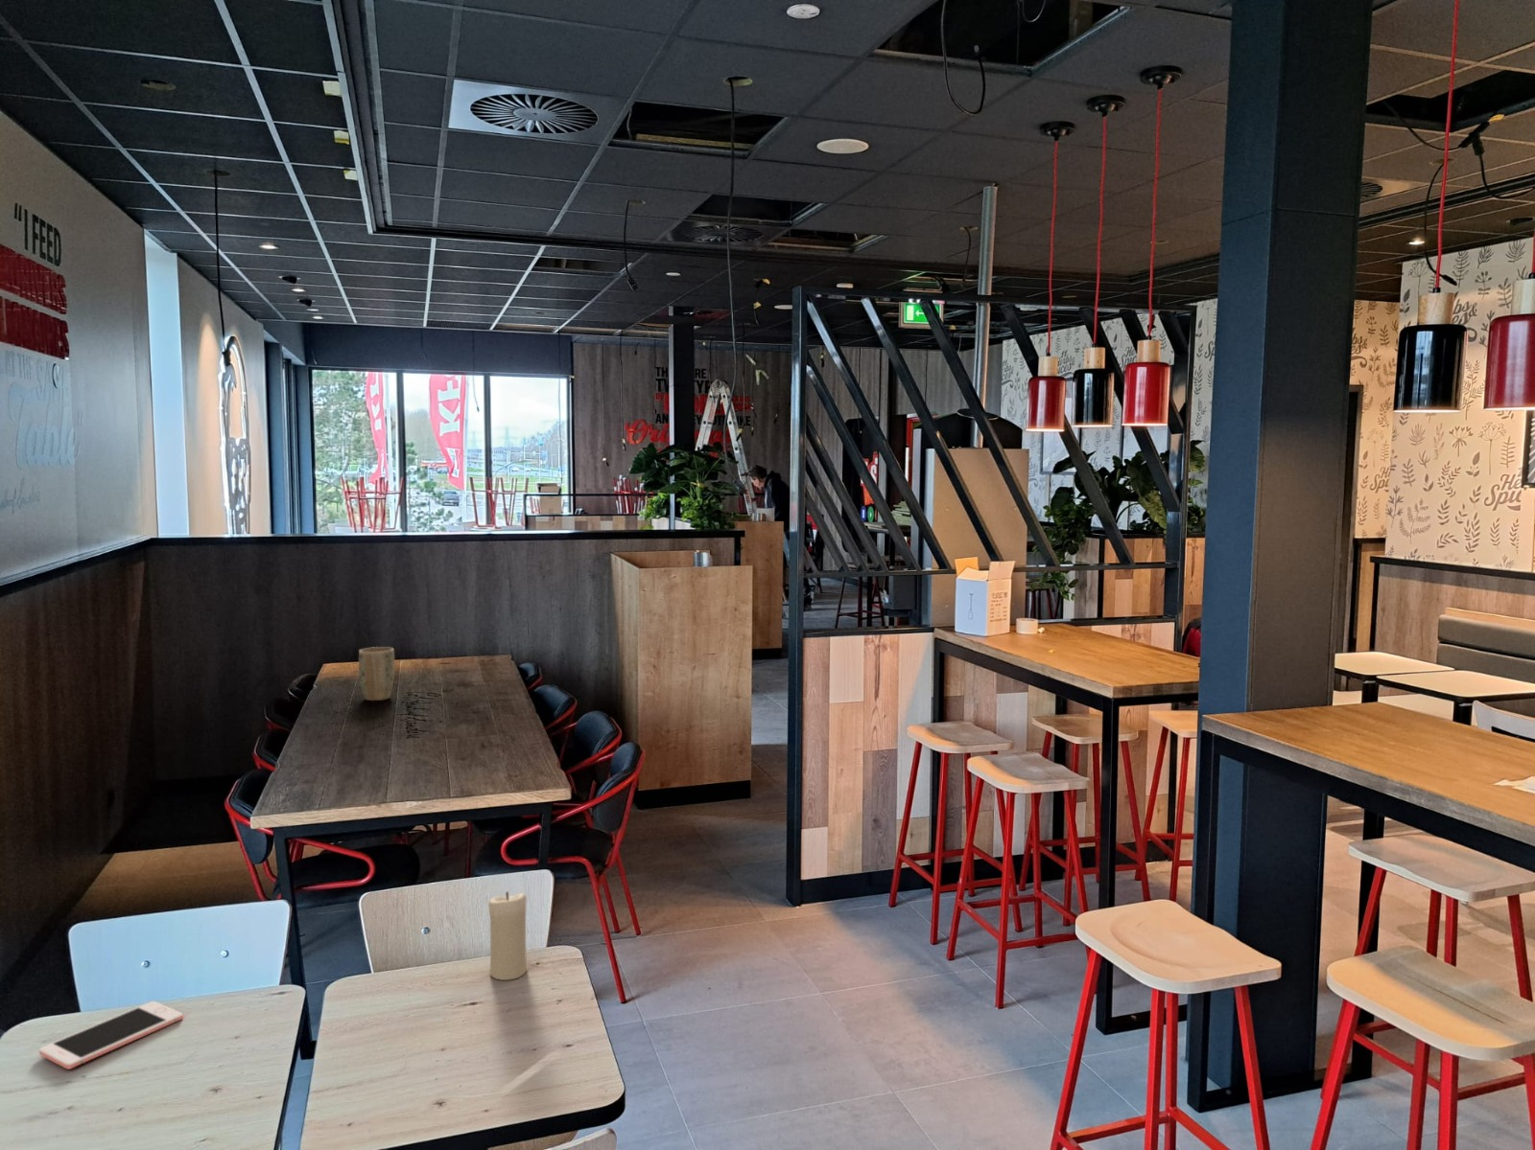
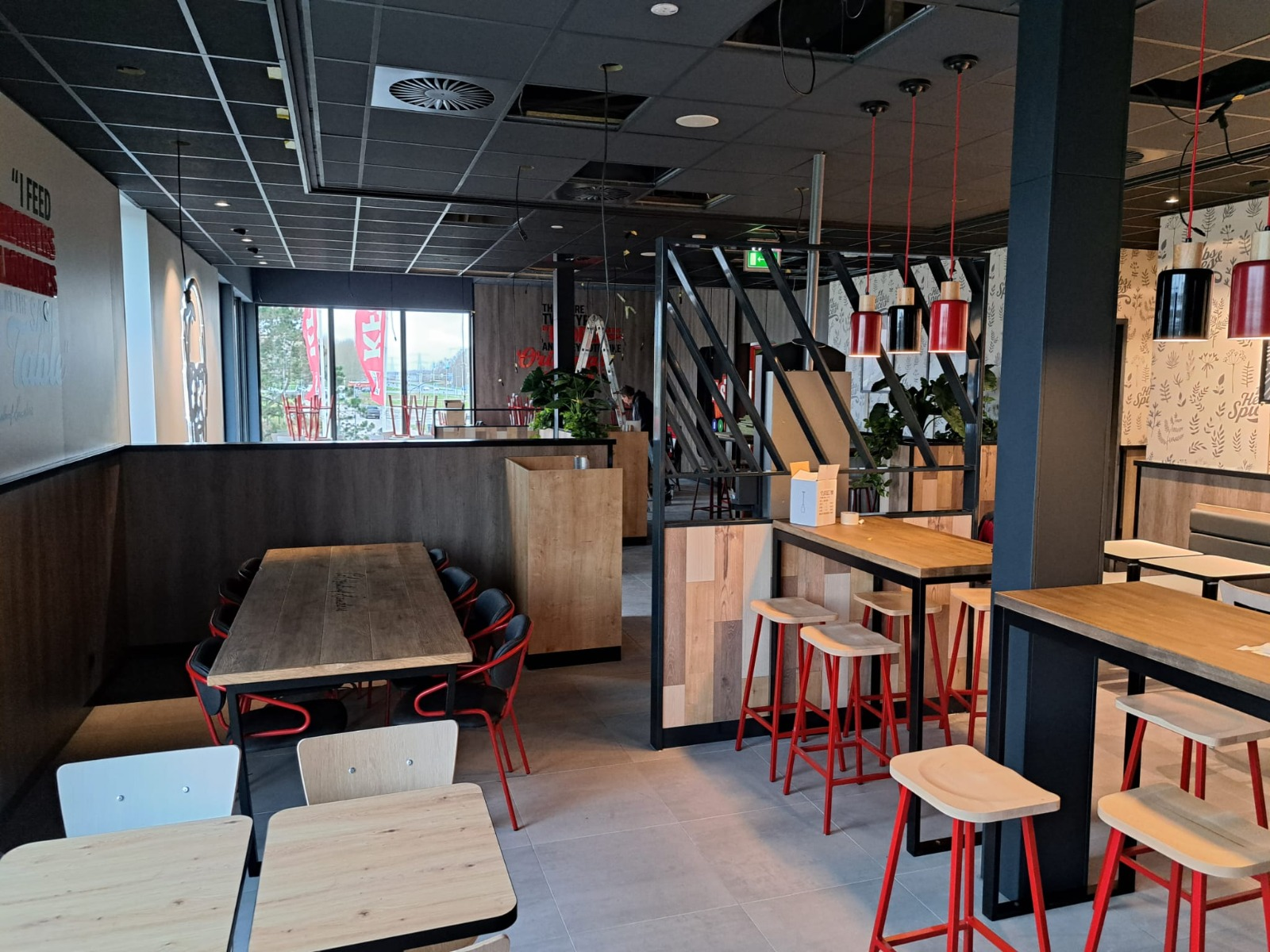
- candle (508, 930)
- plant pot (377, 674)
- cell phone (114, 1033)
